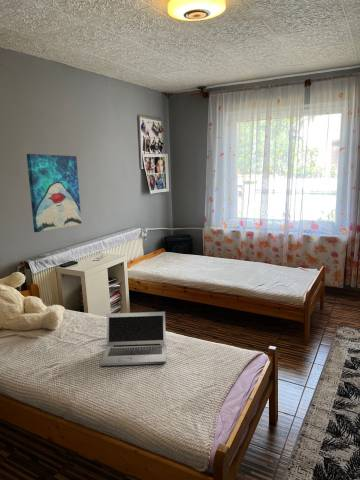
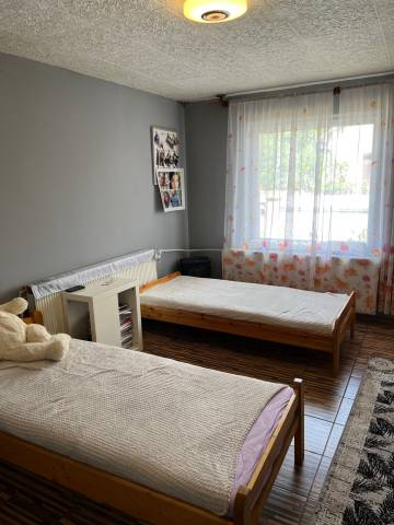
- wall art (56, 192)
- laptop (134, 337)
